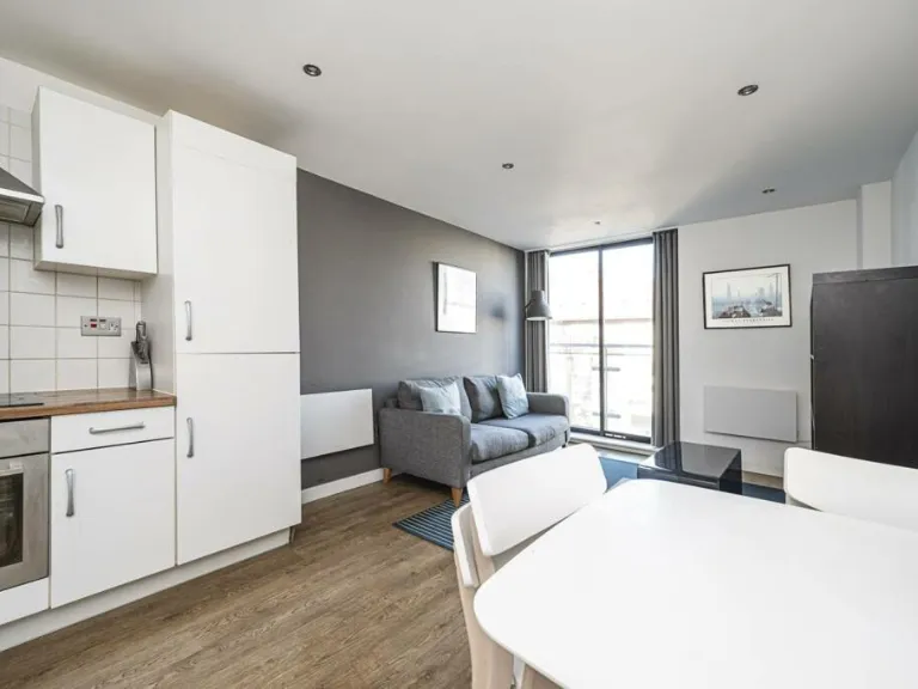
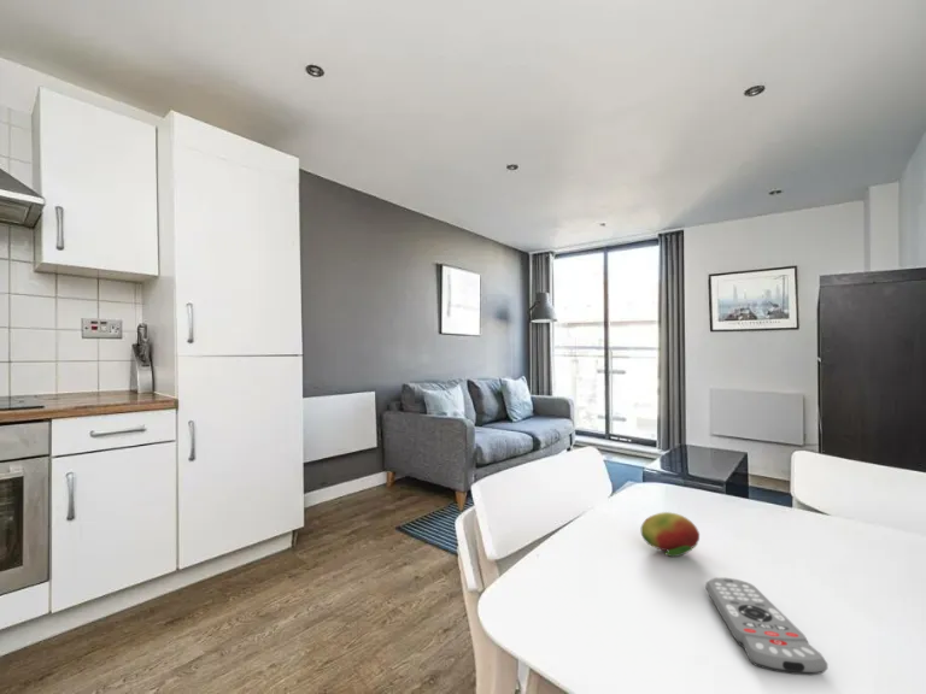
+ remote control (754, 618)
+ fruit (669, 531)
